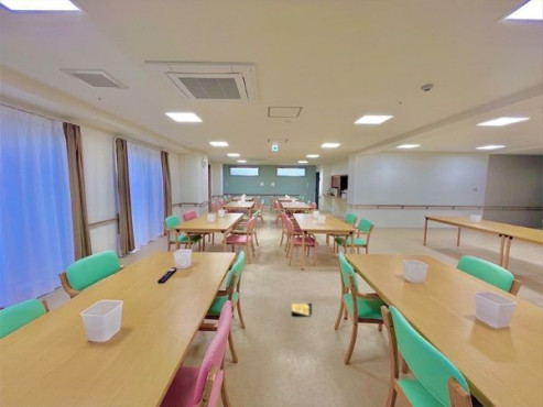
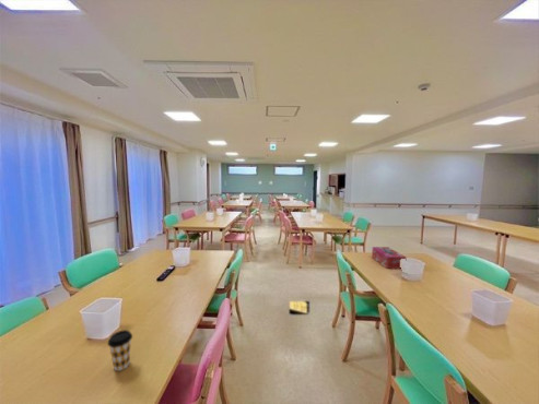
+ tissue box (387, 257)
+ coffee cup (120, 350)
